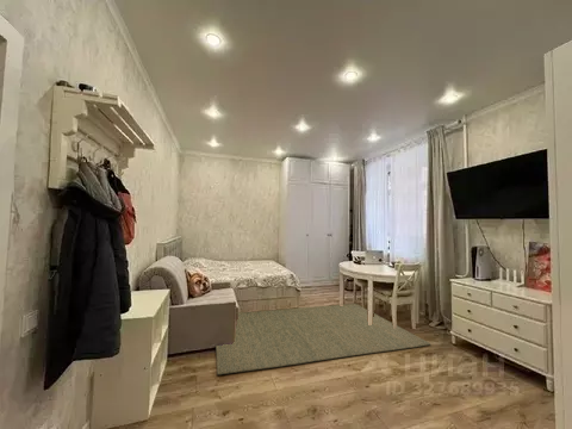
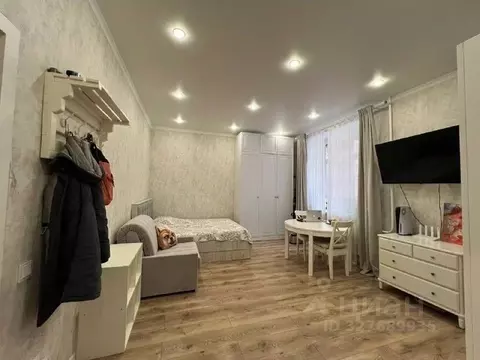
- rug (309, 328)
